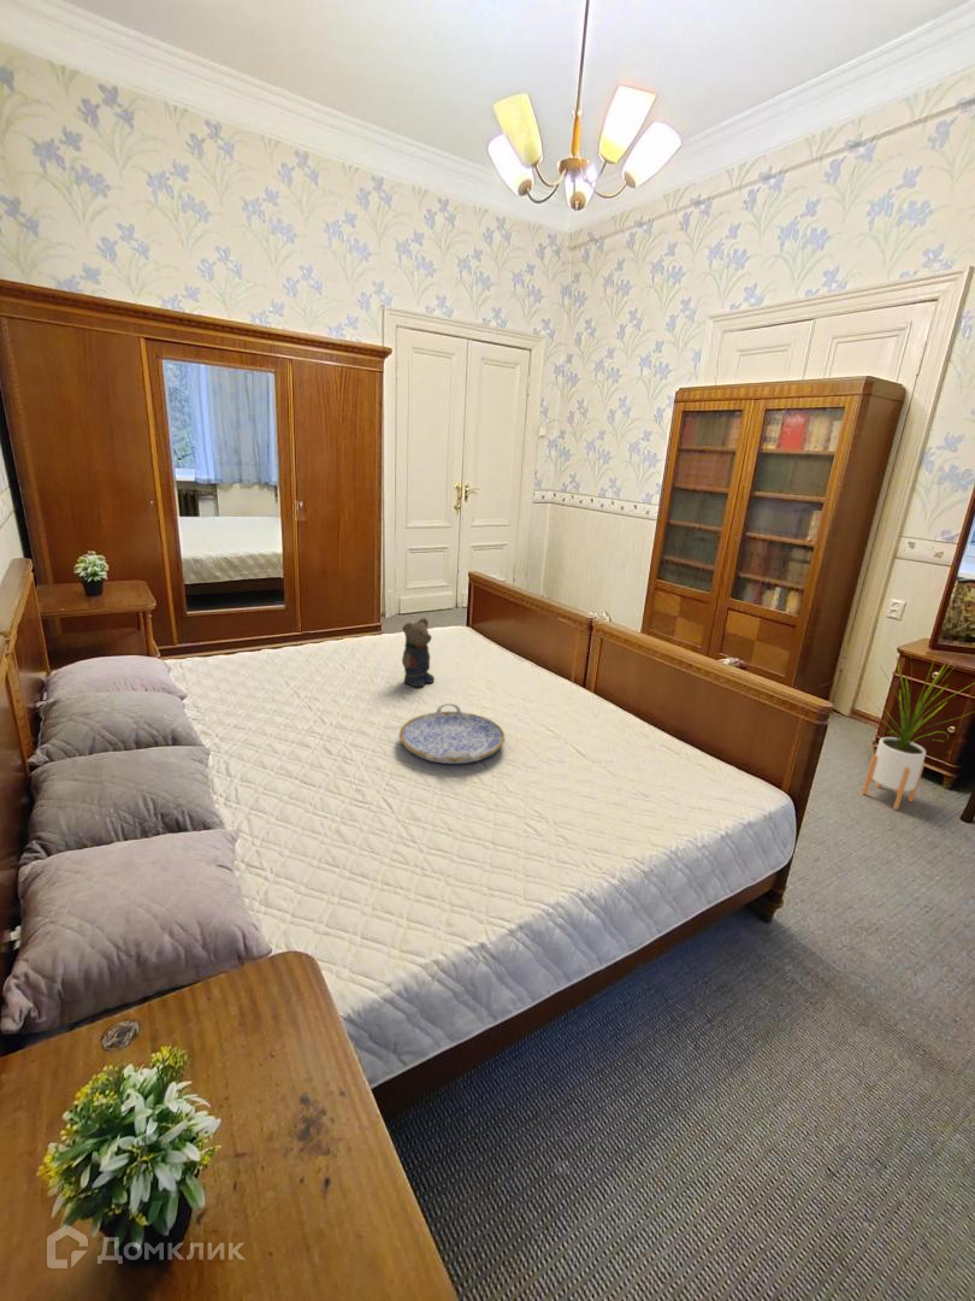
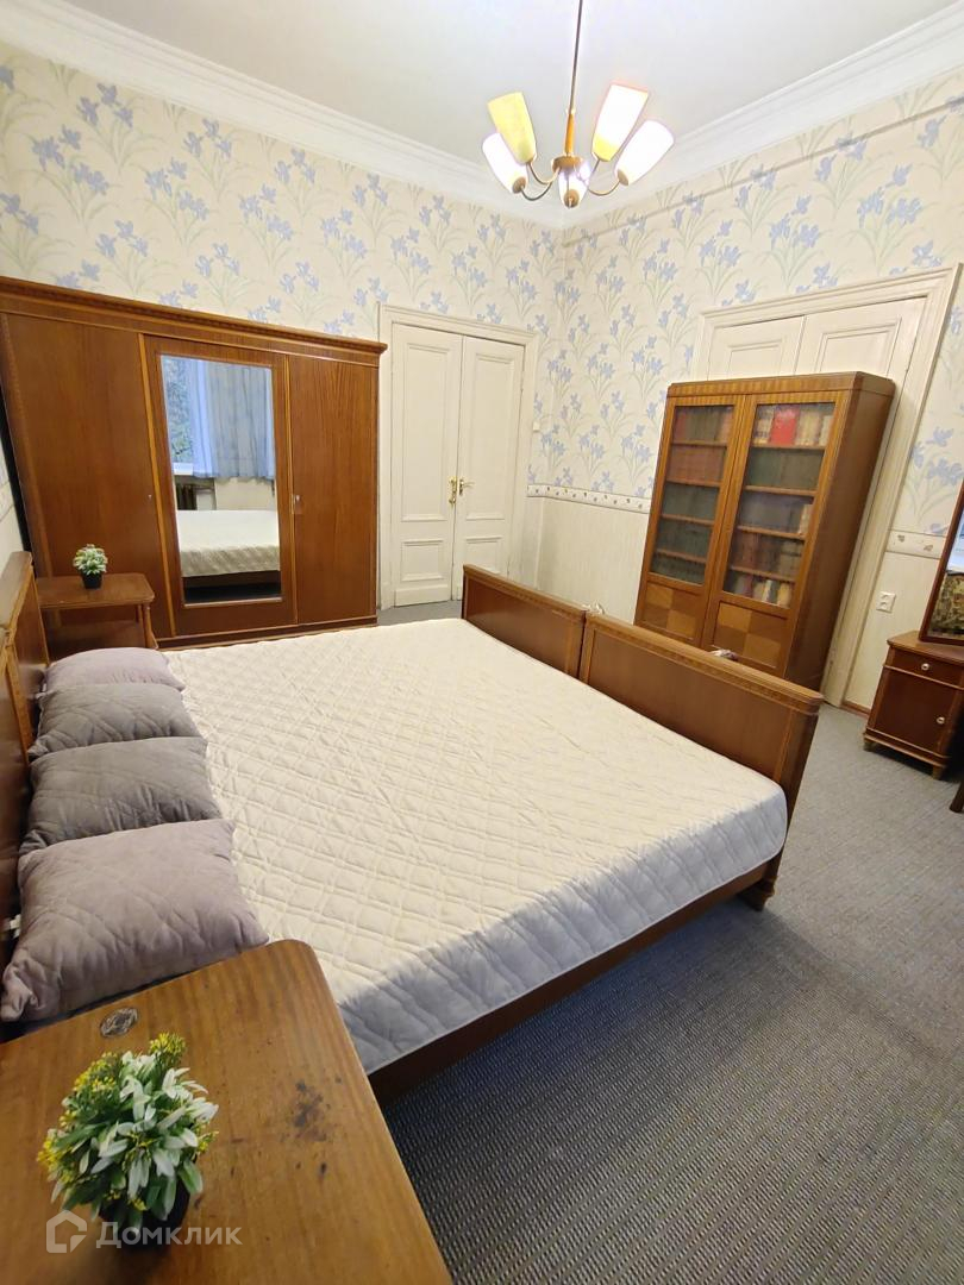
- teddy bear (415, 652)
- serving tray (451, 735)
- house plant (904, 728)
